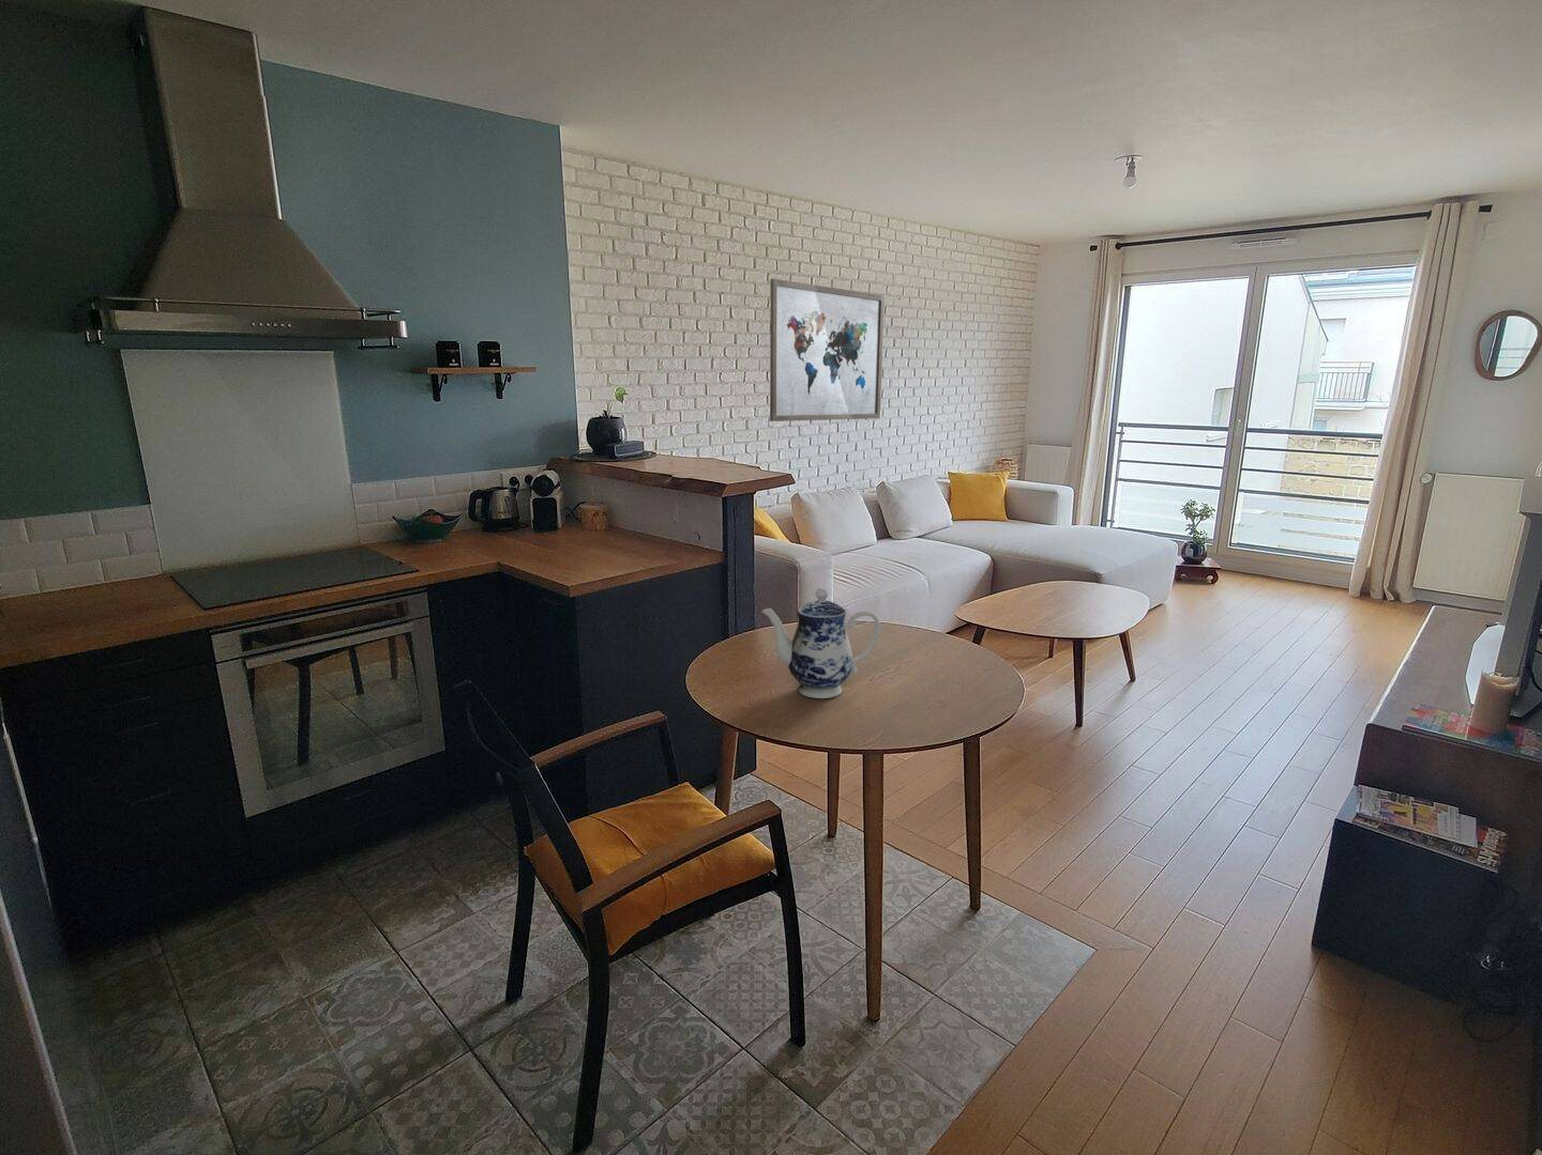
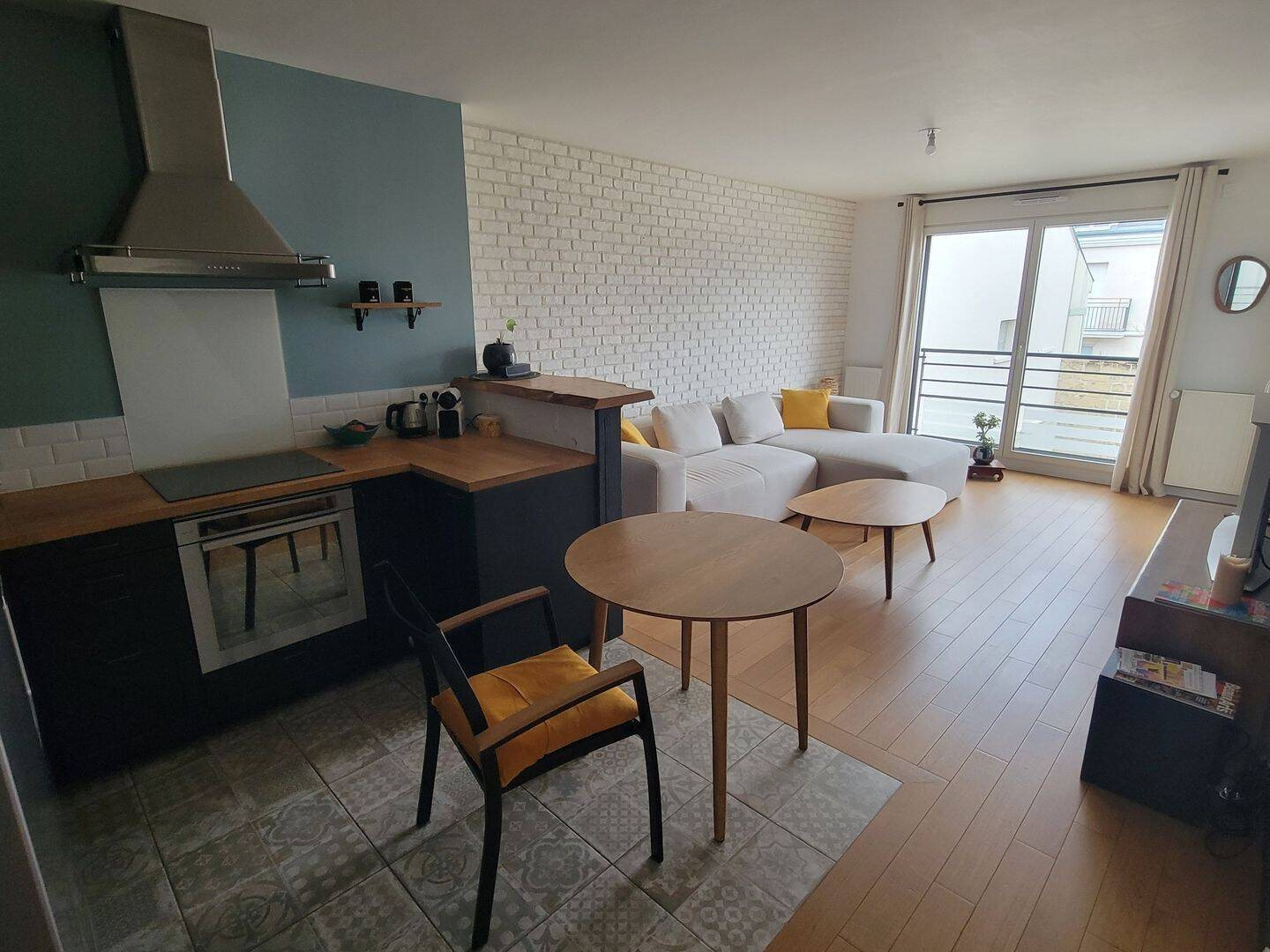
- wall art (830, 355)
- teapot (821, 639)
